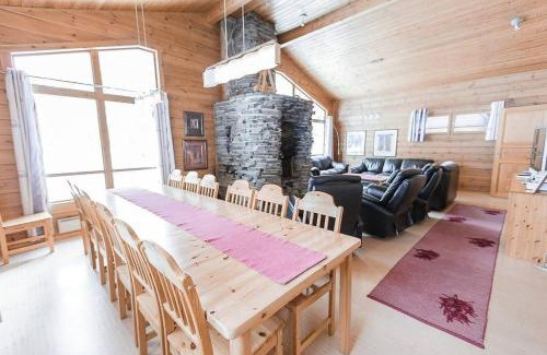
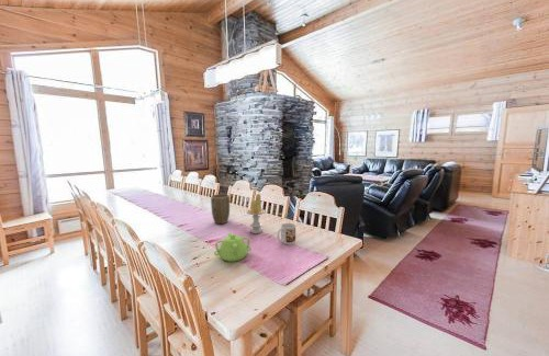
+ candle (256, 213)
+ teapot (233, 245)
+ plant pot (221, 208)
+ mug (285, 233)
